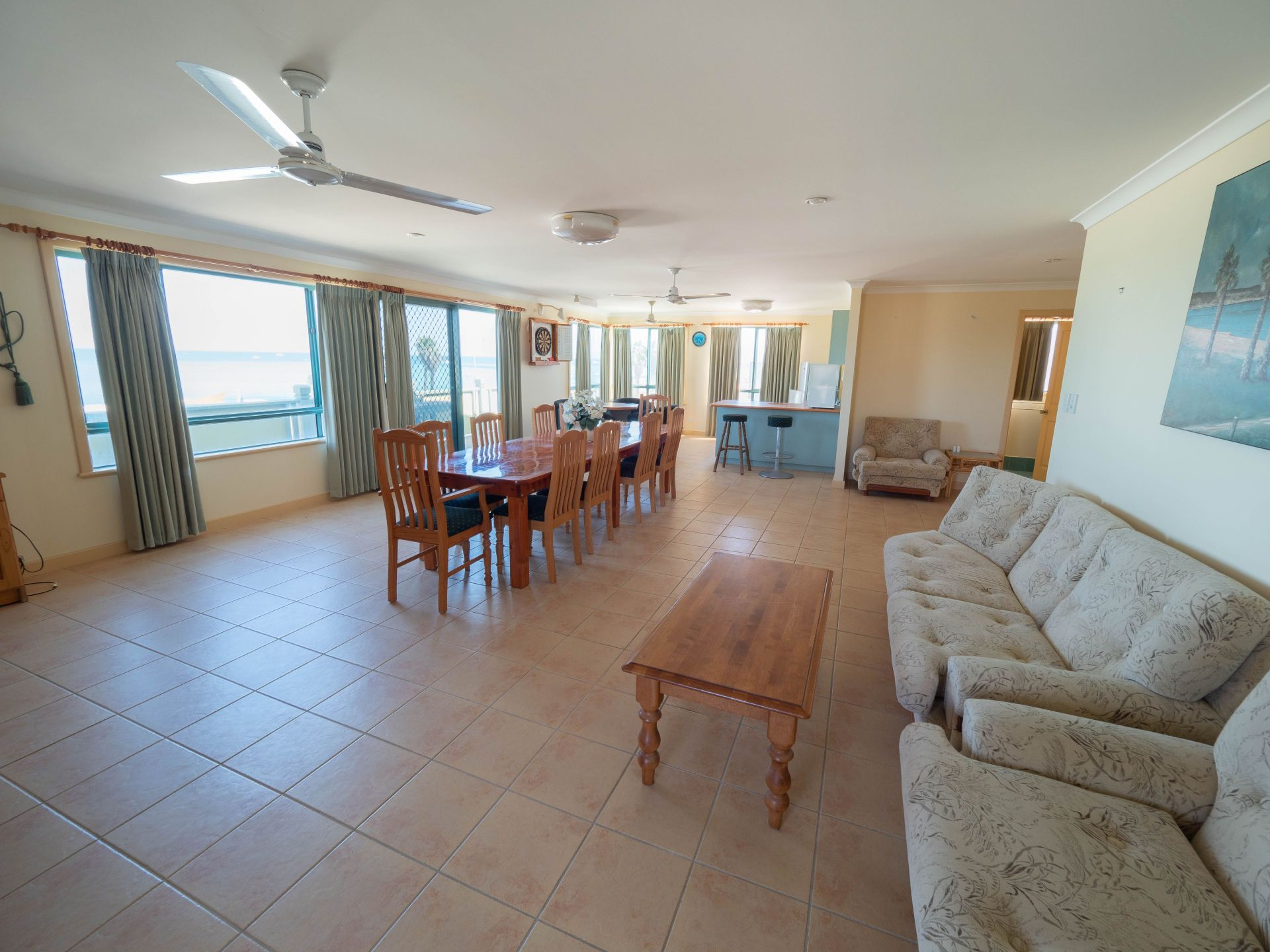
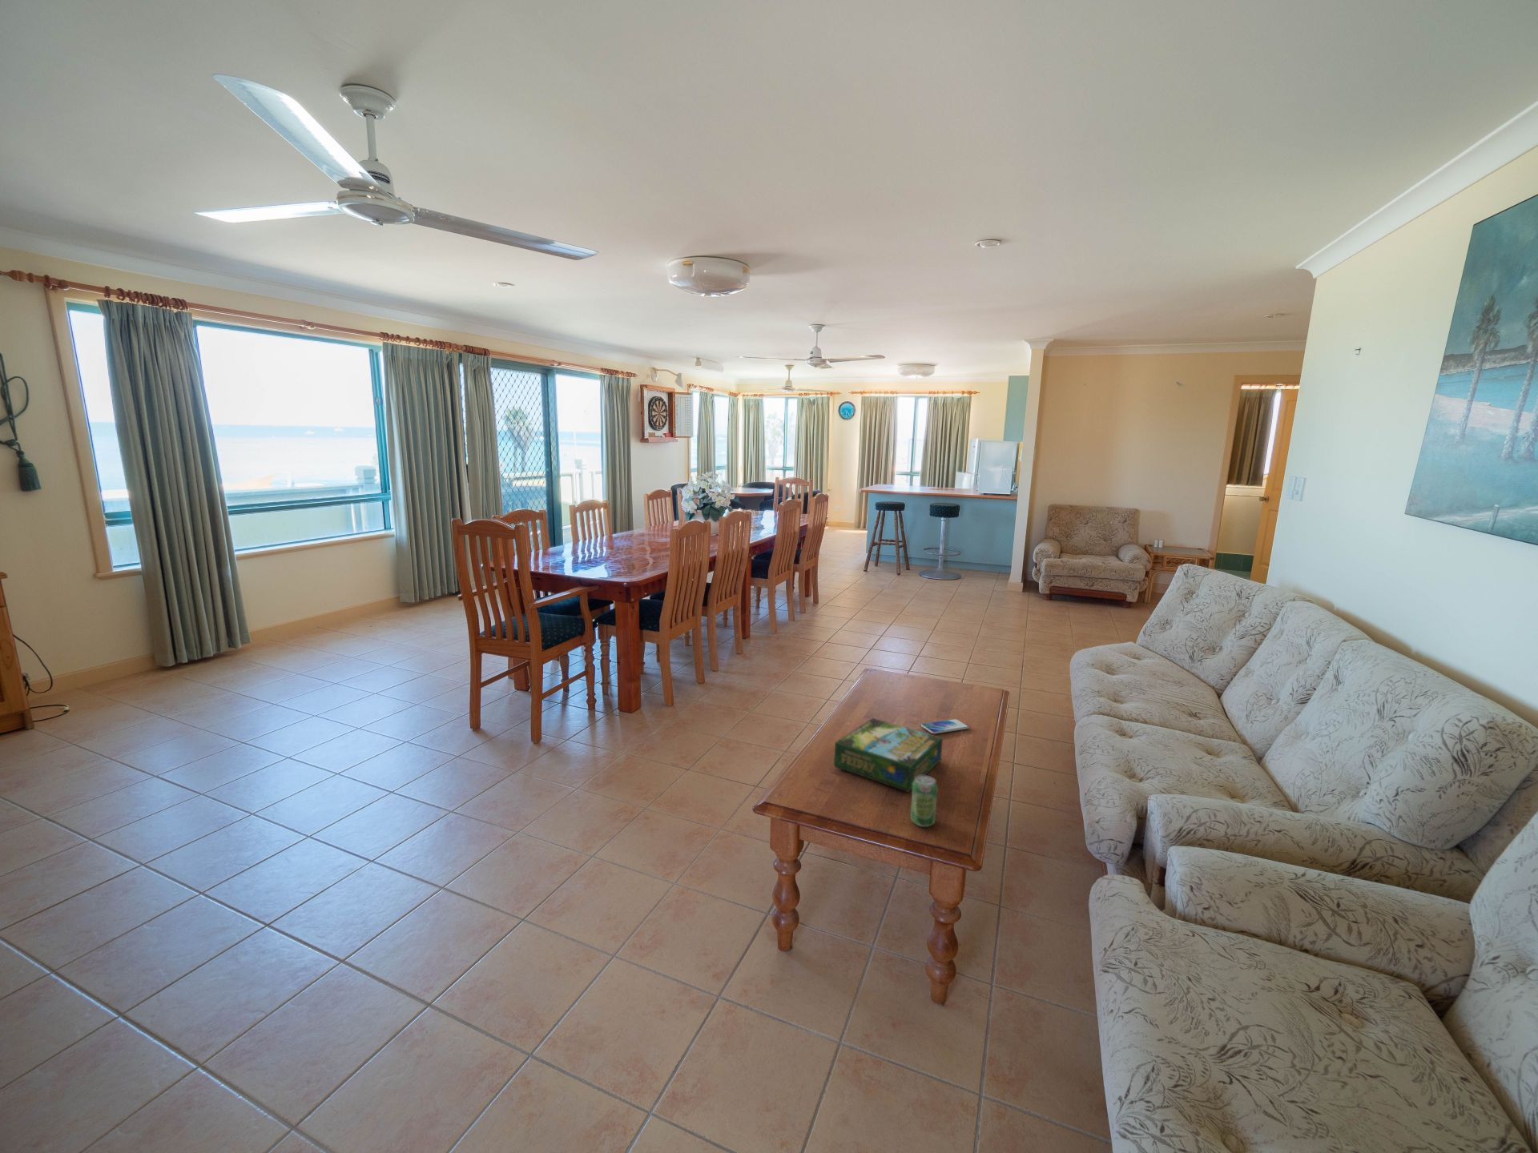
+ board game (889, 751)
+ beverage can (924, 799)
+ smartphone (945, 727)
